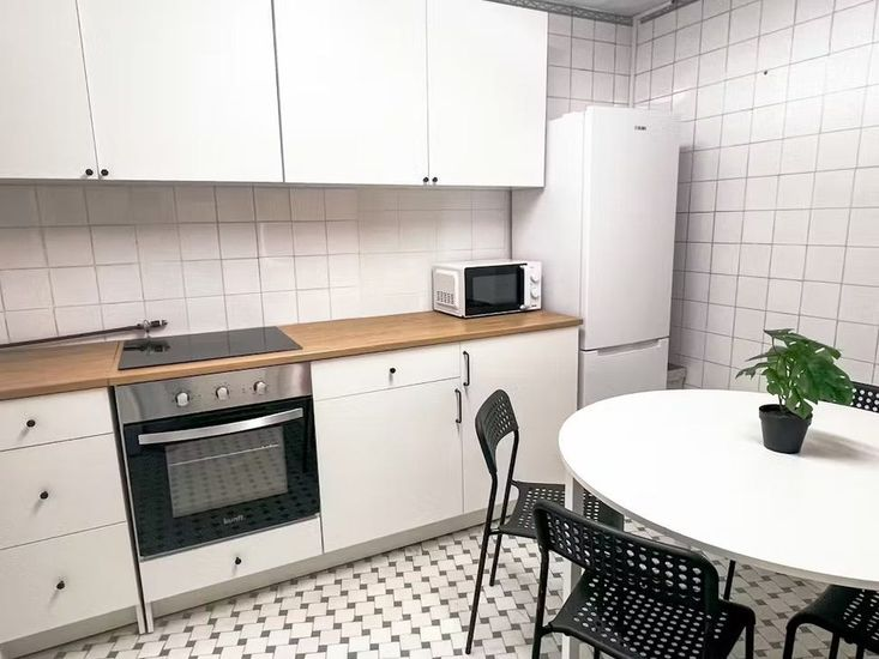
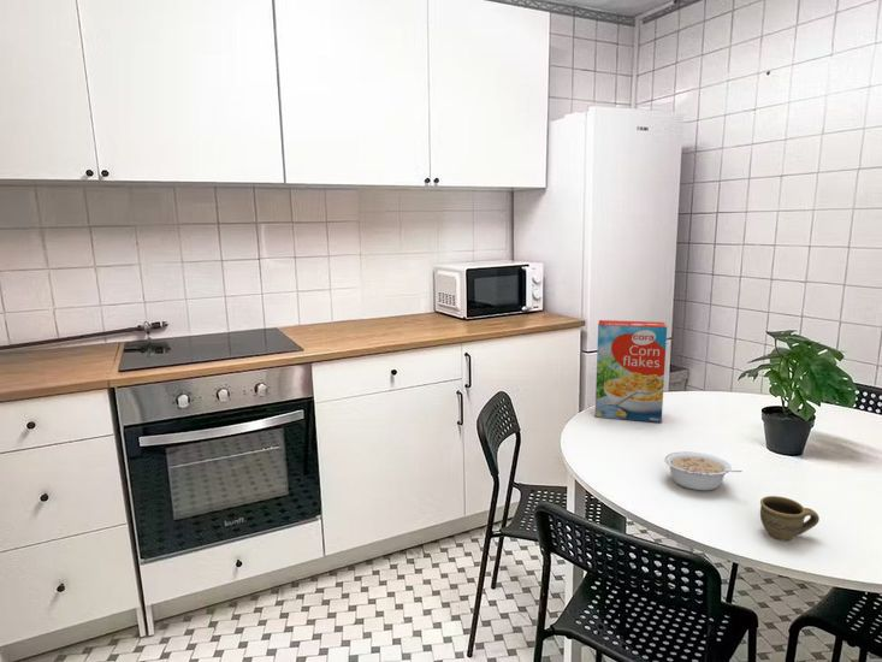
+ cup (788, 520)
+ cereal box (629, 370)
+ legume (699, 471)
